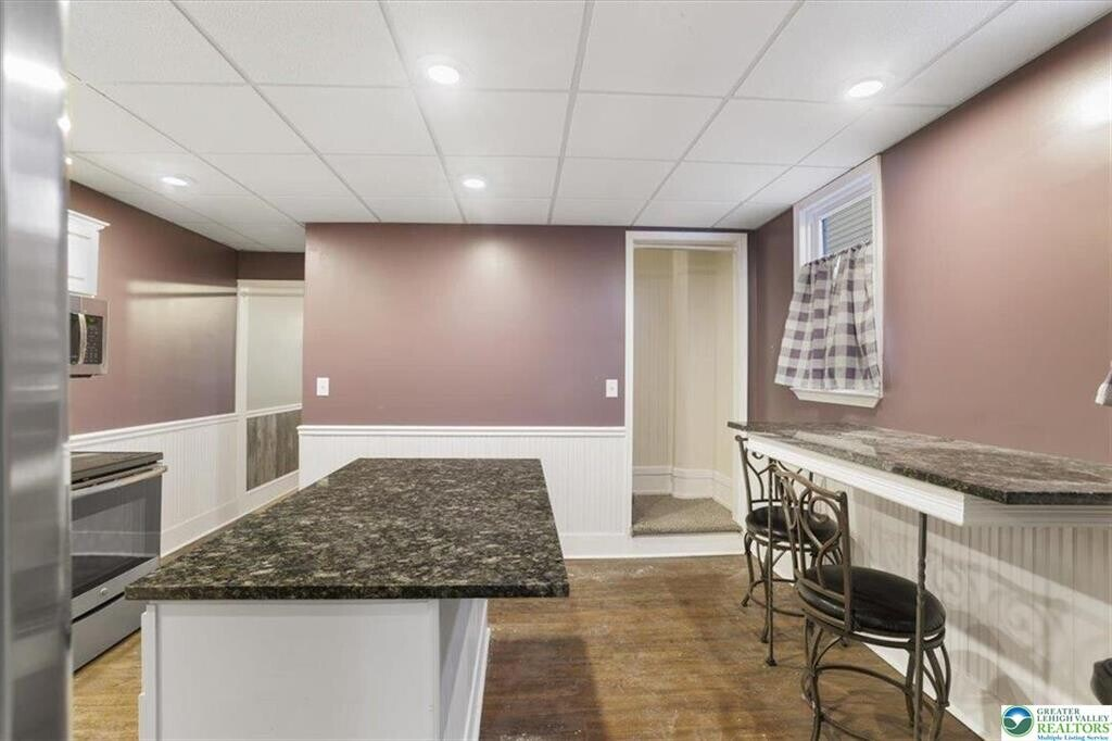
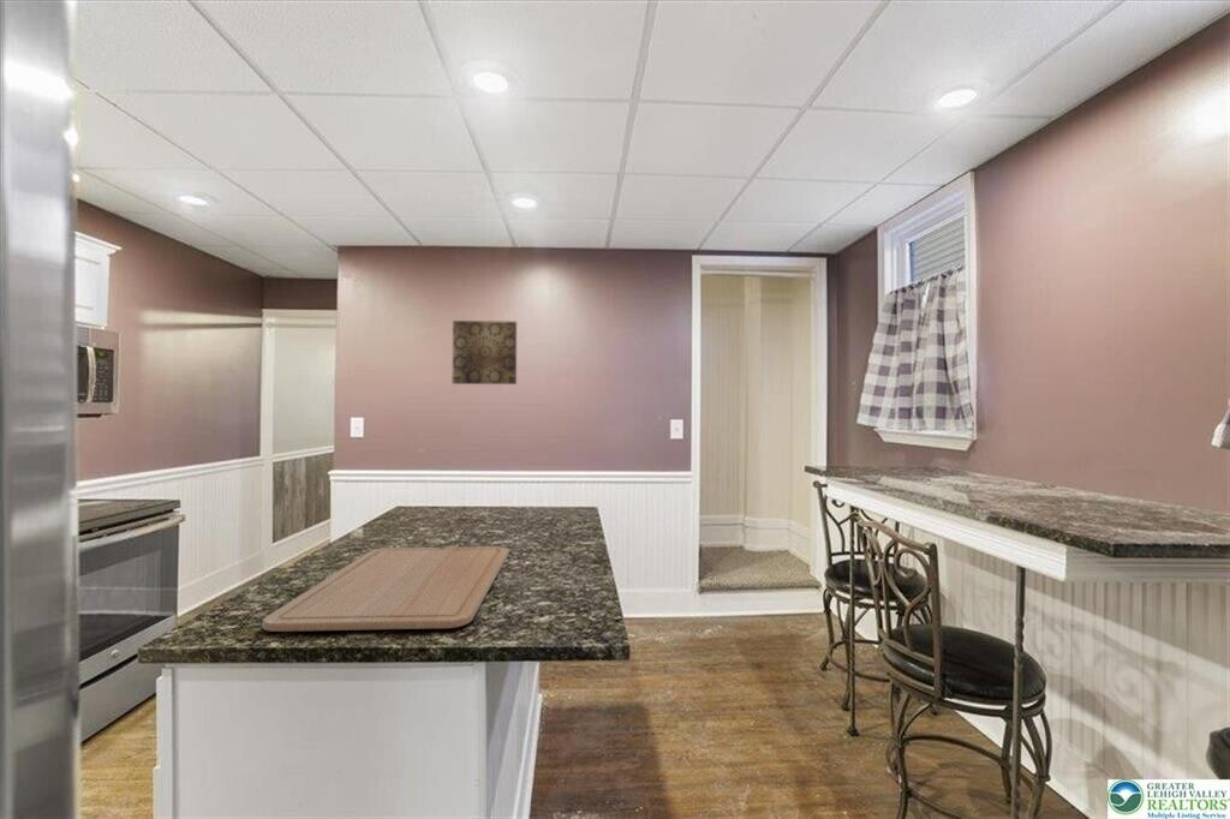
+ wall art (484, 352)
+ chopping board (411, 579)
